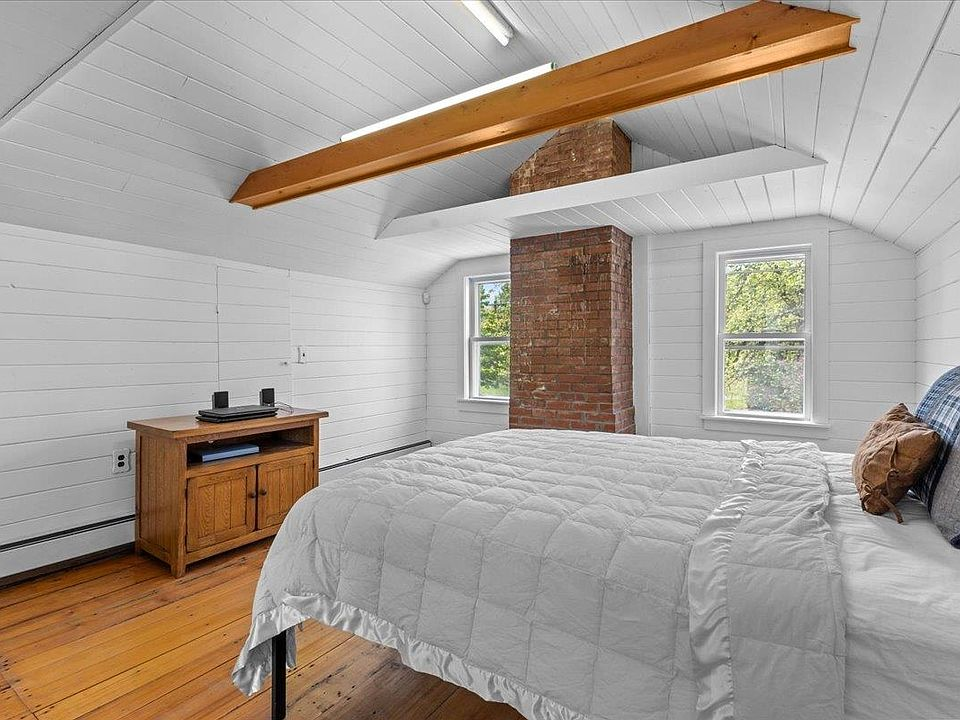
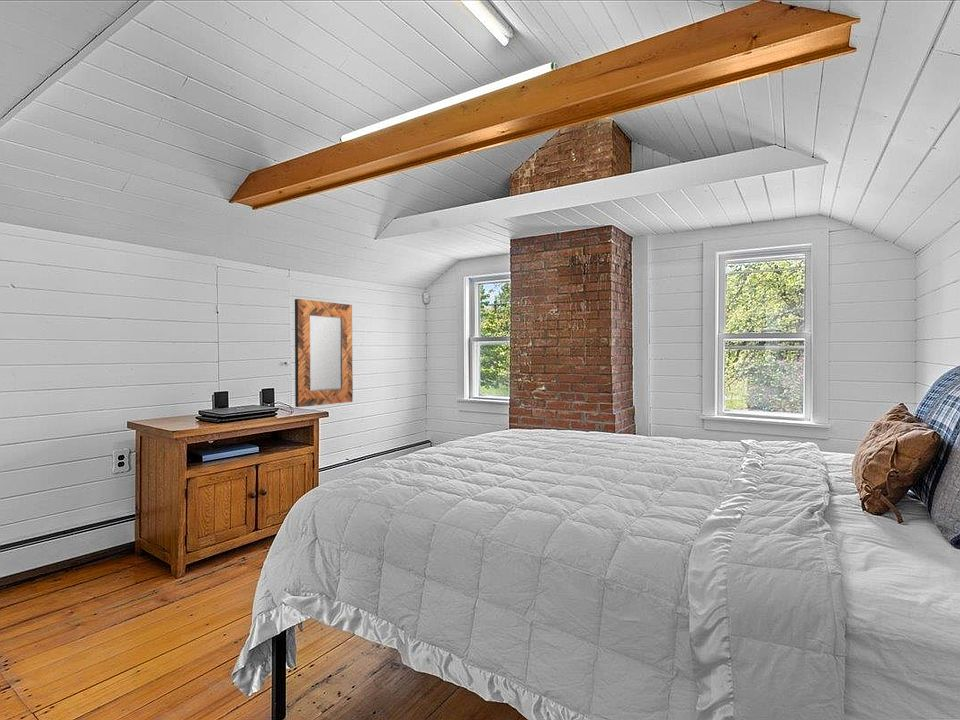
+ home mirror (325, 353)
